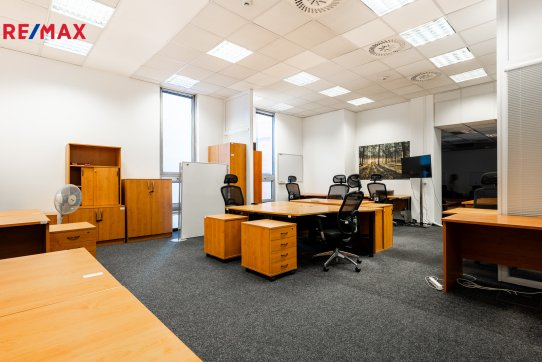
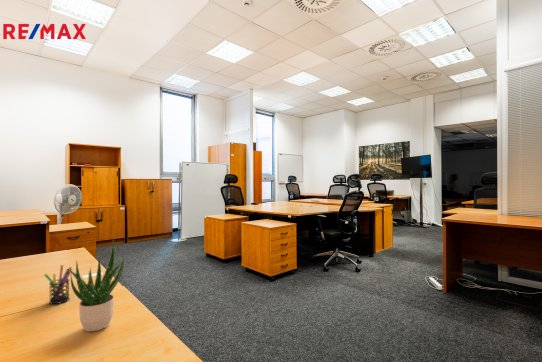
+ potted plant (99, 284)
+ pen holder (57, 283)
